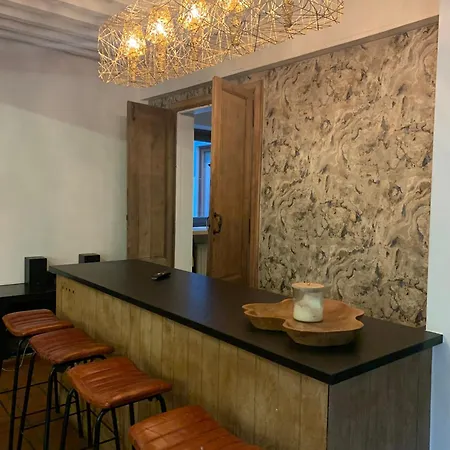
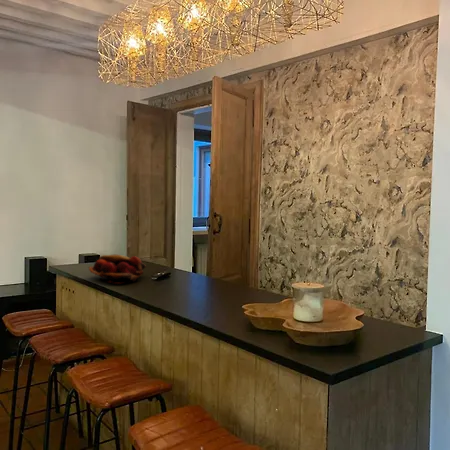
+ fruit basket (117, 267)
